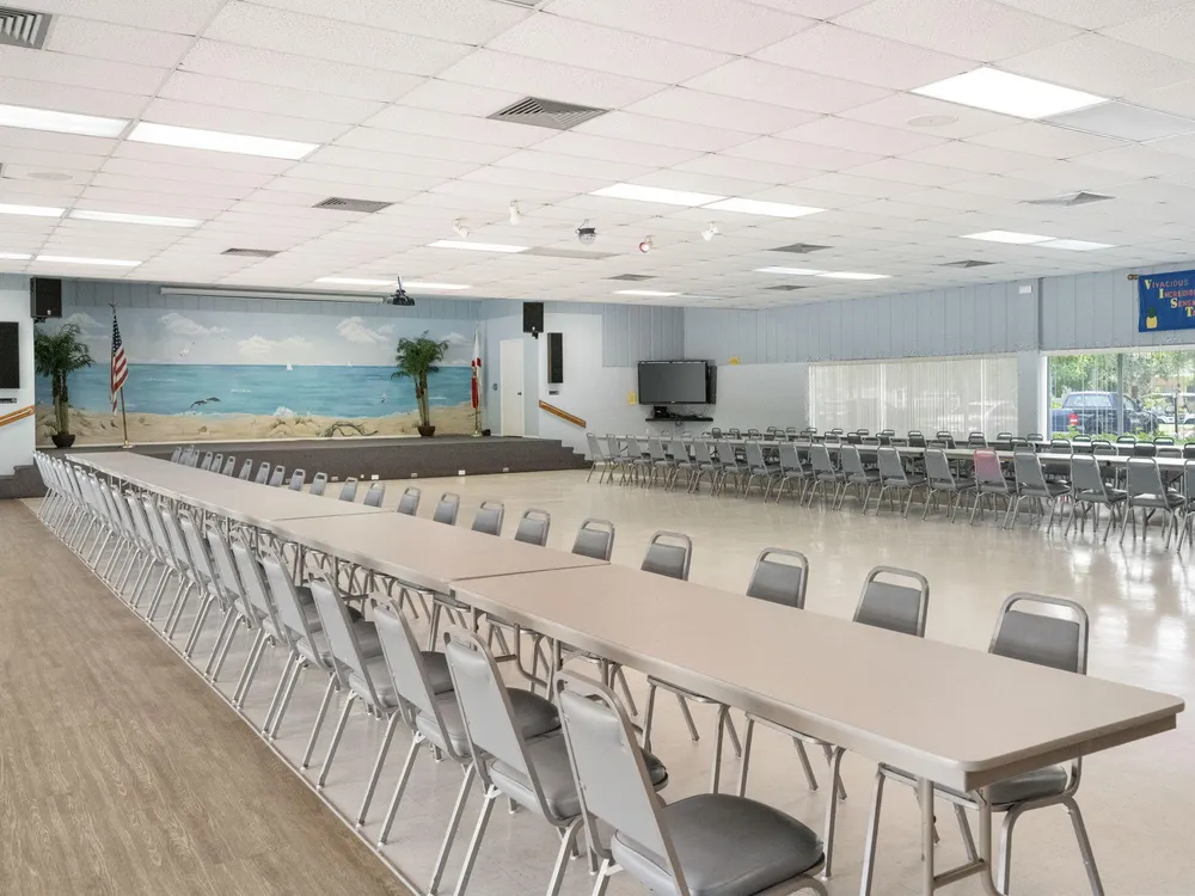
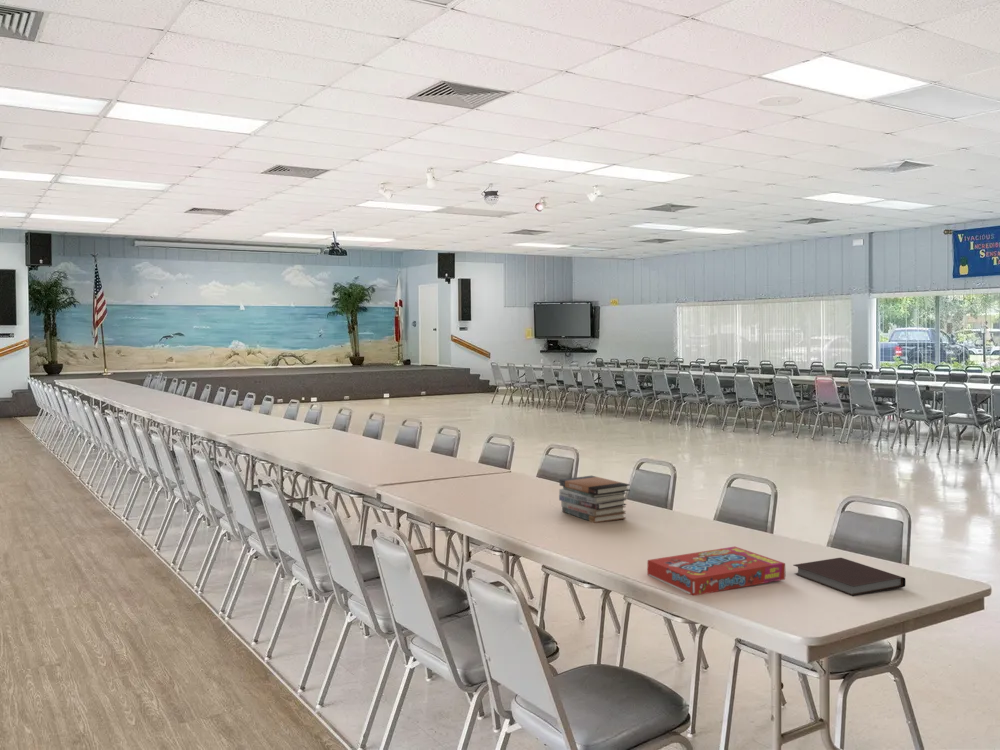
+ notebook (847, 575)
+ book stack (593, 498)
+ snack box (715, 569)
